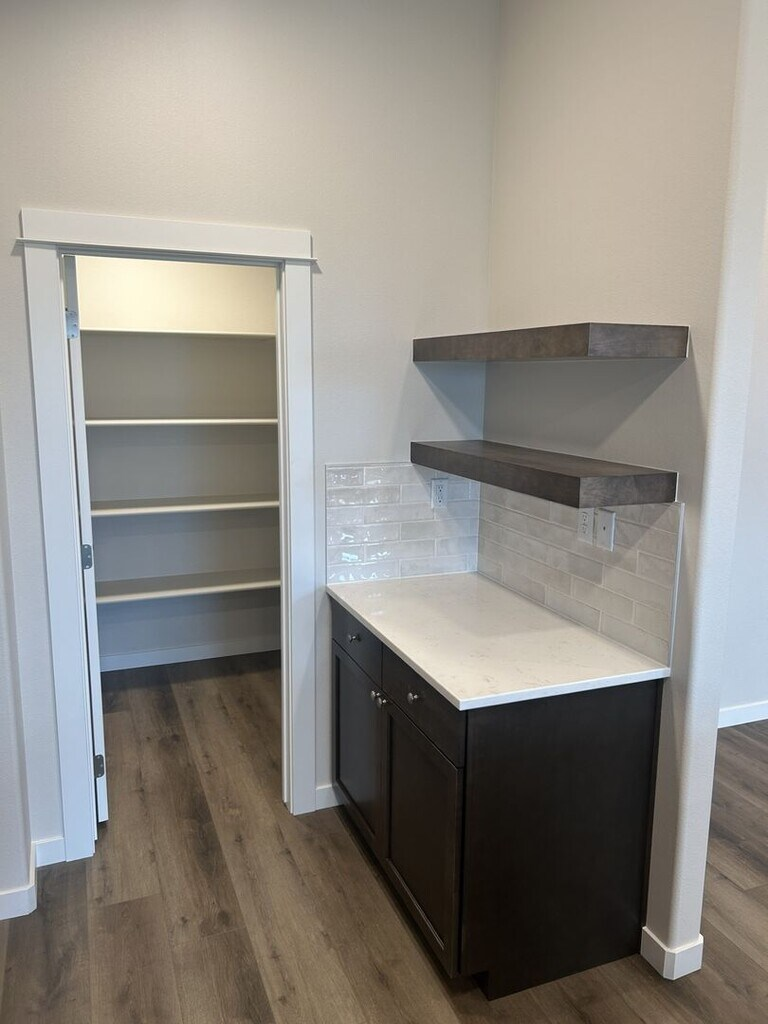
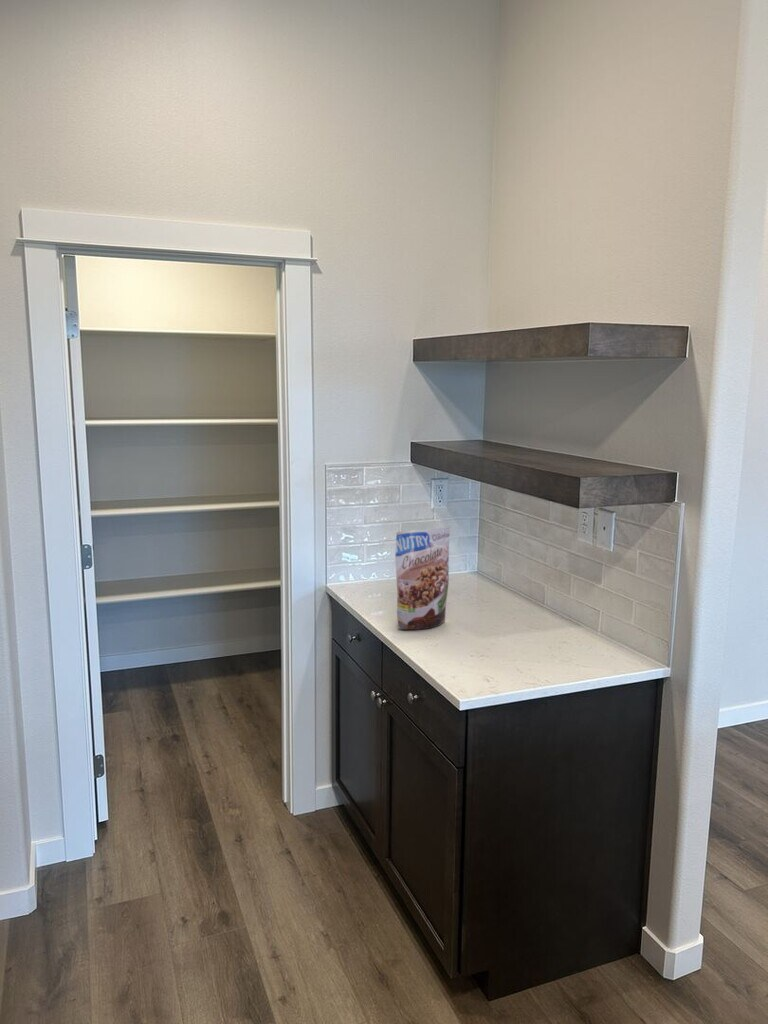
+ granola pouch (422, 577)
